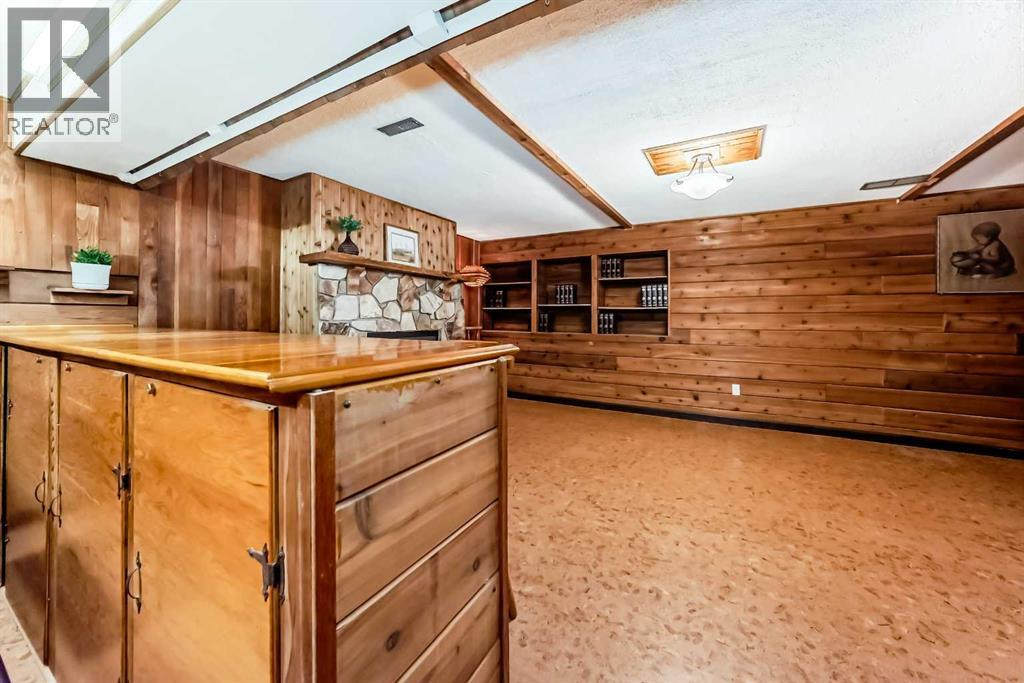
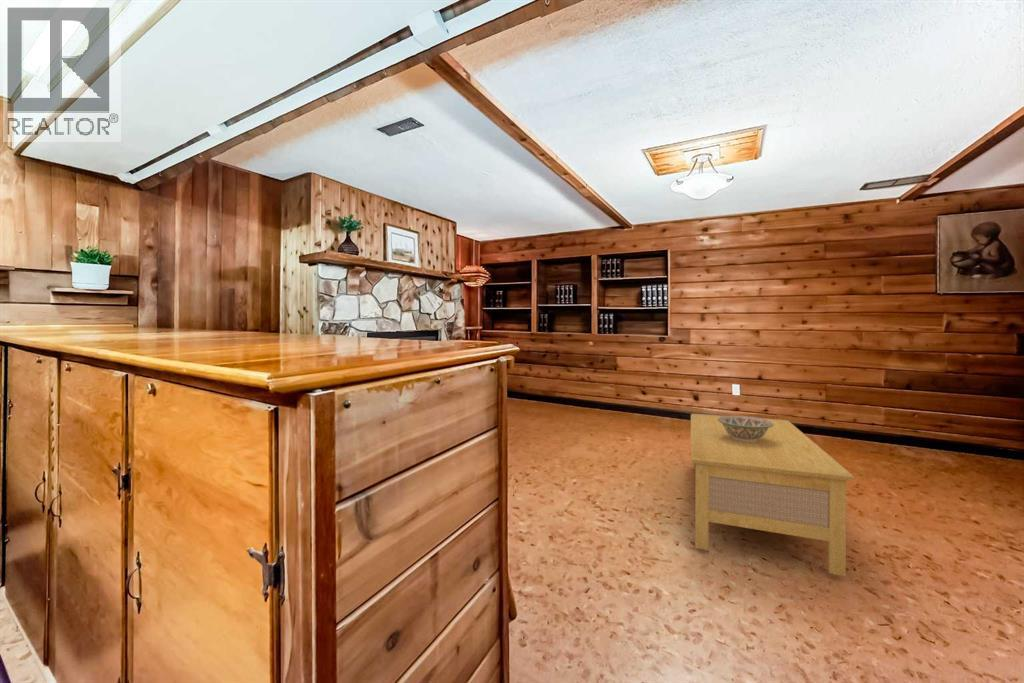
+ decorative bowl (744, 429)
+ coffee table (748, 472)
